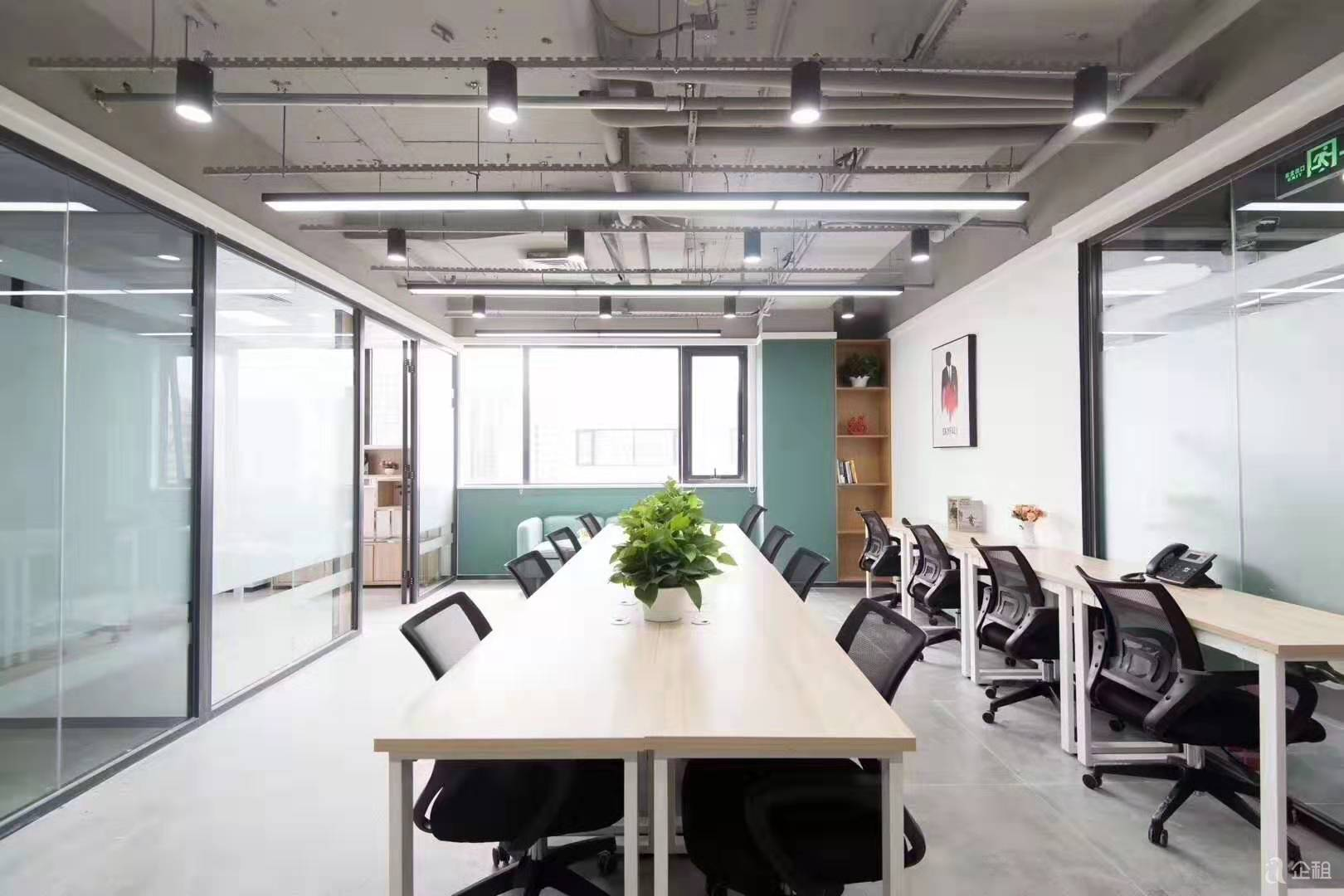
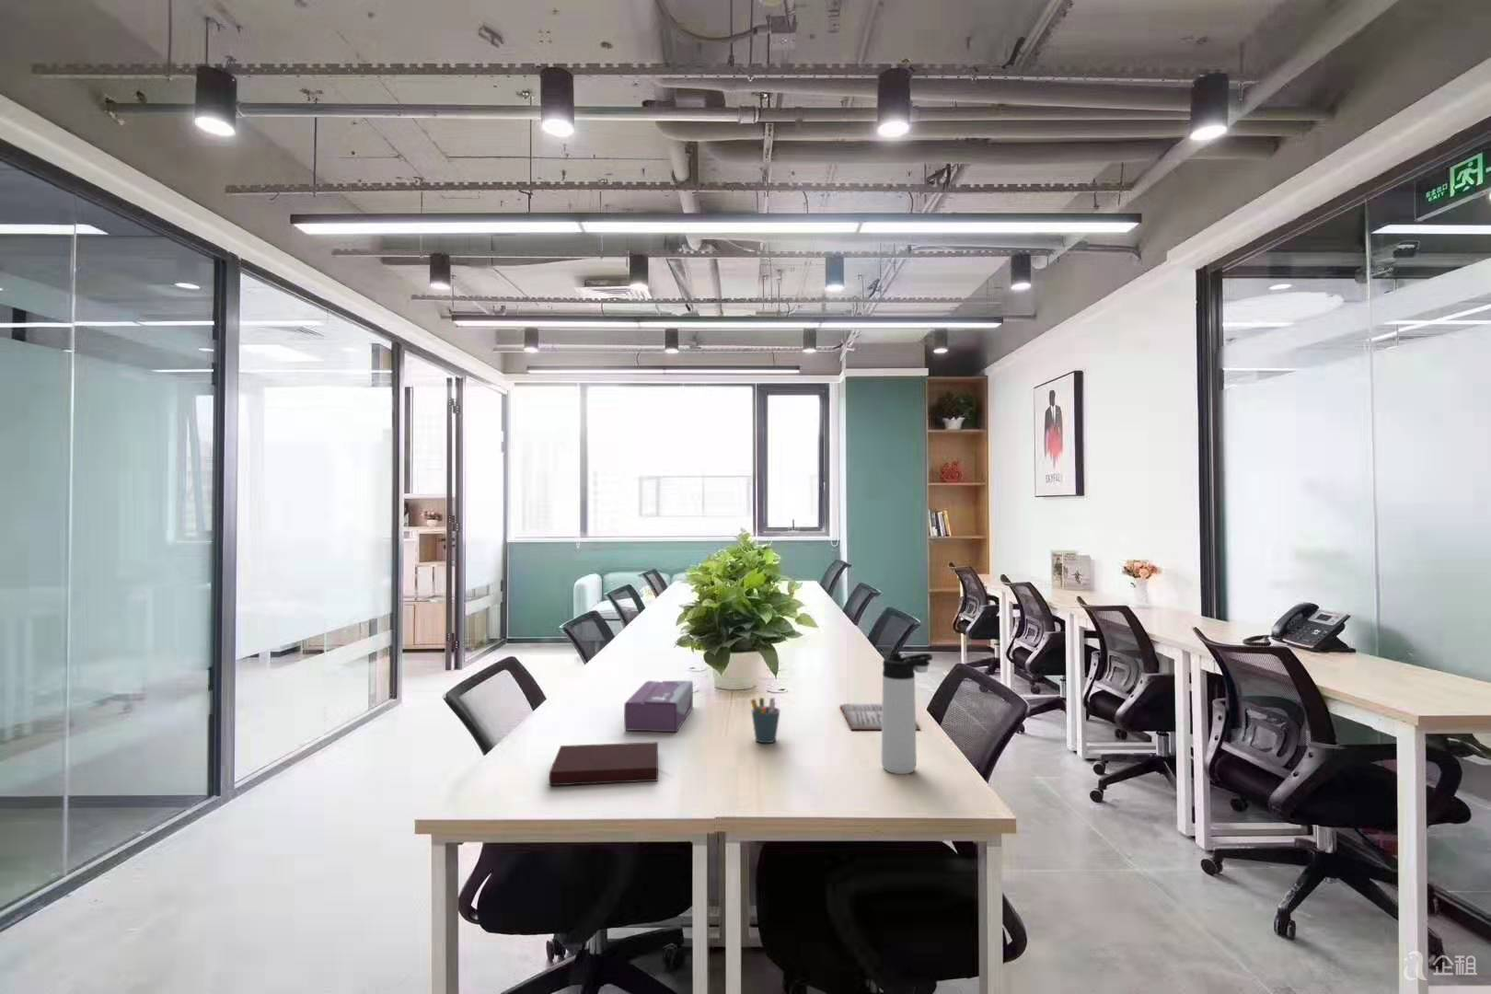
+ notebook (607, 762)
+ thermos bottle (906, 711)
+ tissue box (660, 704)
+ pen holder (764, 717)
+ diary (878, 712)
